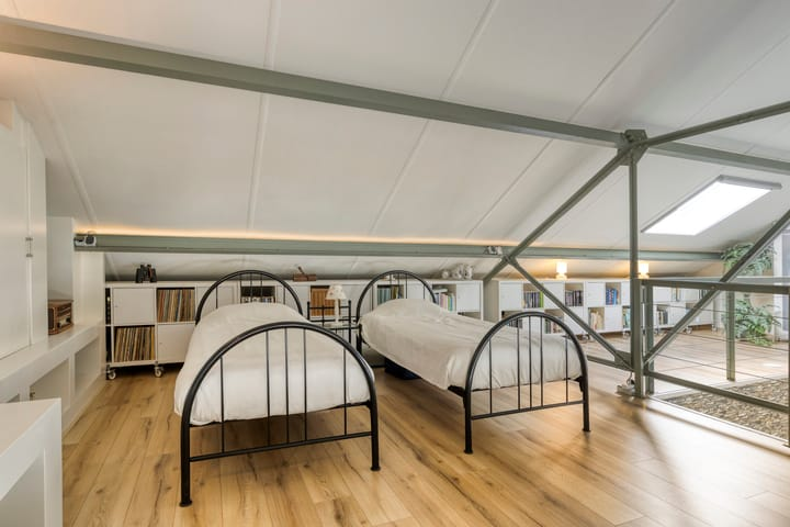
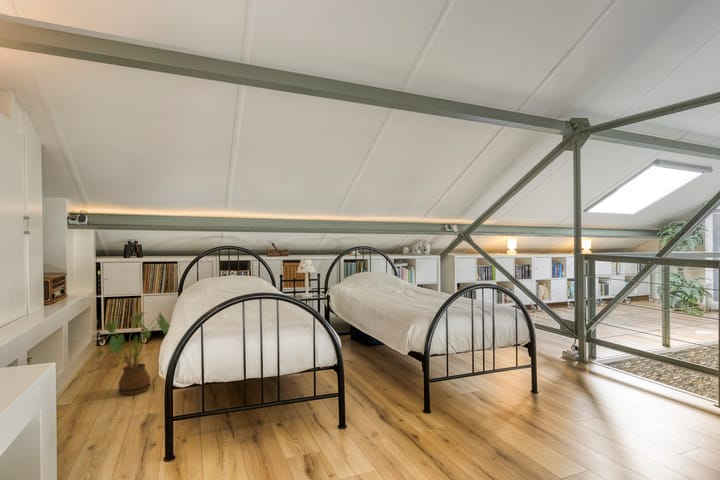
+ house plant (135, 353)
